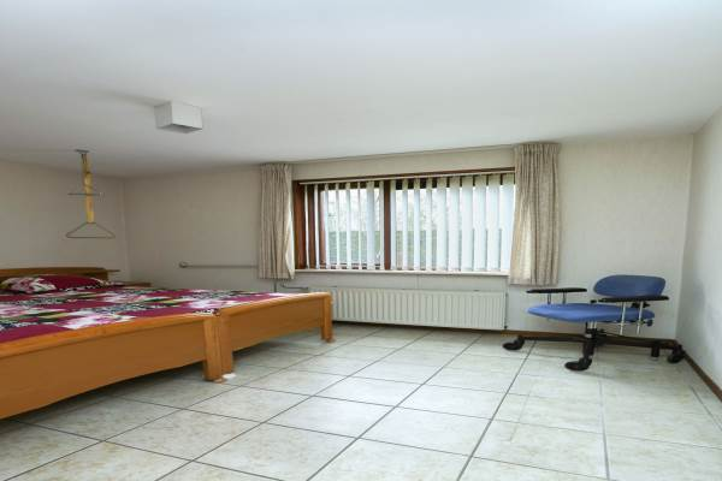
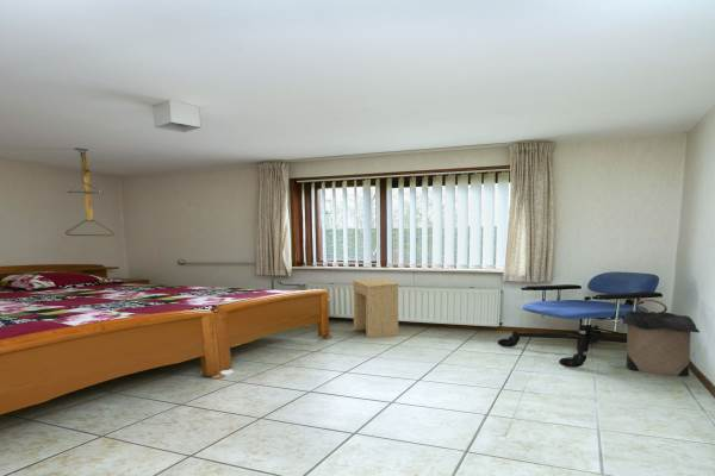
+ side table (375, 307)
+ laundry hamper (658, 334)
